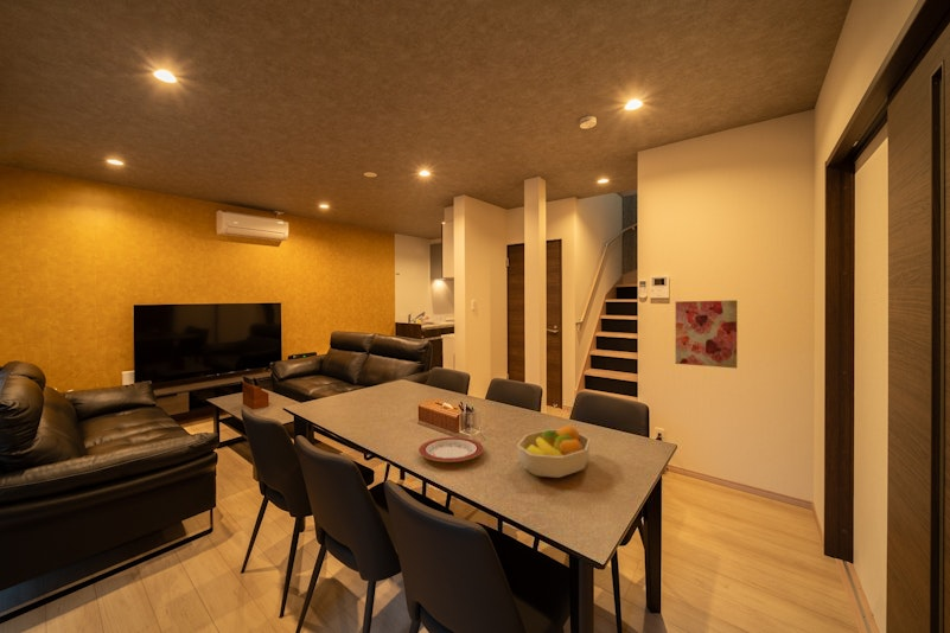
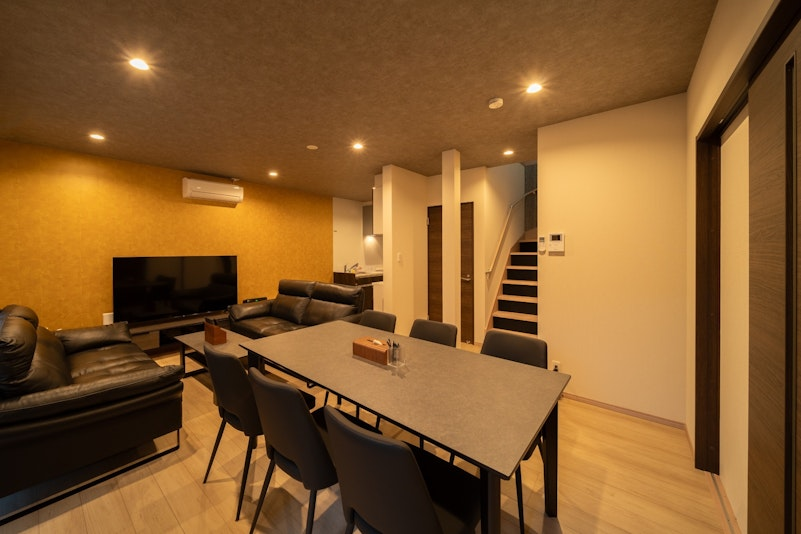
- fruit bowl (554, 448)
- plate (451, 450)
- wall art (704, 333)
